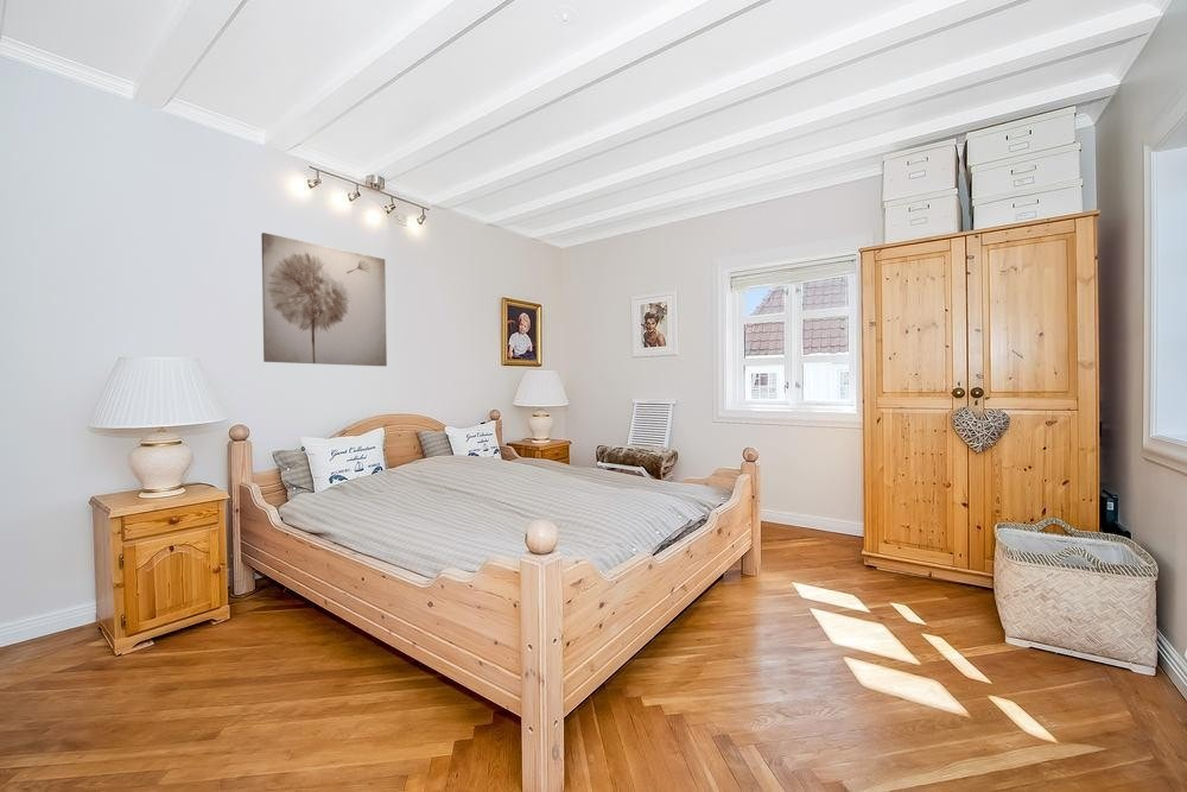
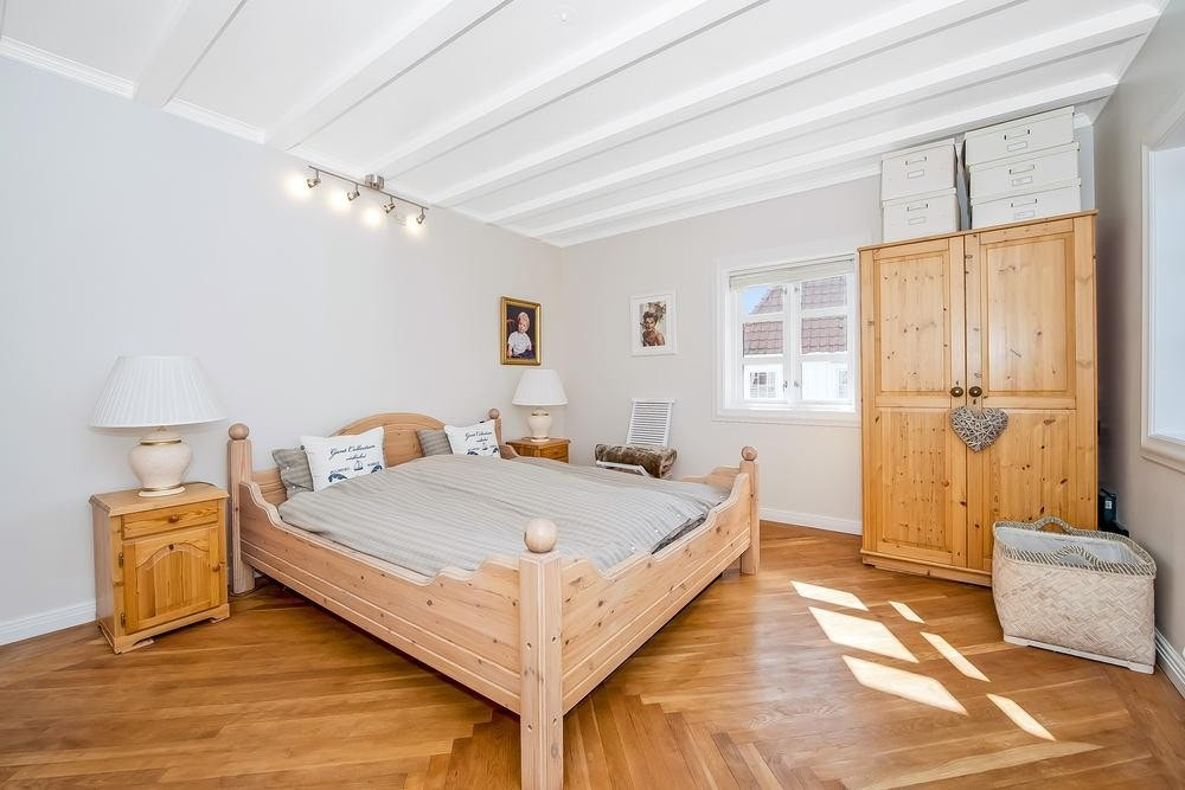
- wall art (329, 305)
